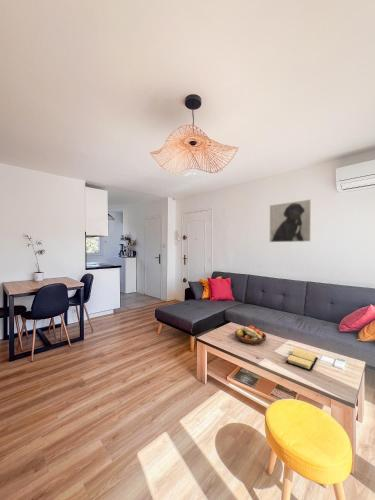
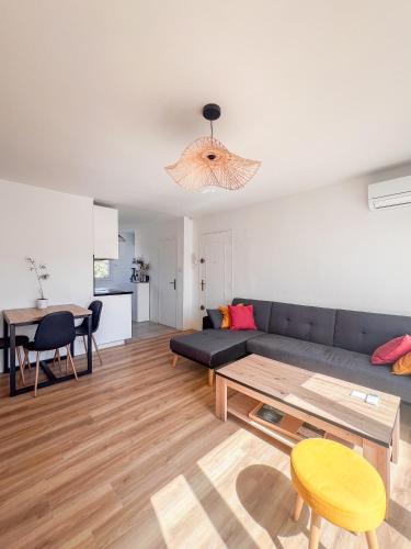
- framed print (289, 222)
- fruit bowl (250, 332)
- book (301, 357)
